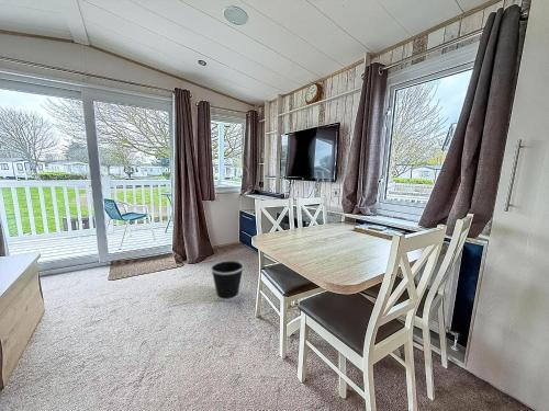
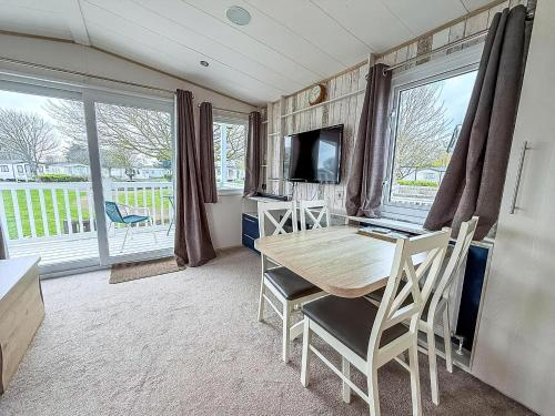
- wastebasket (227, 281)
